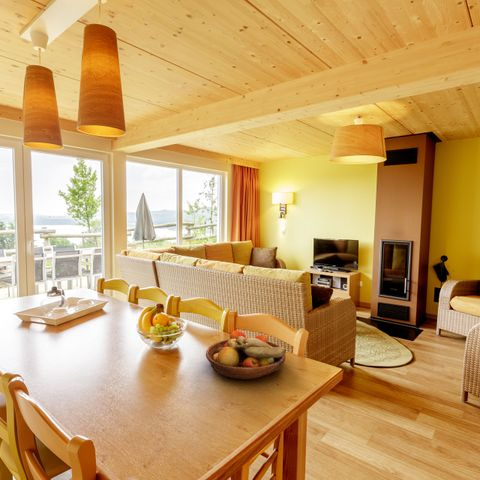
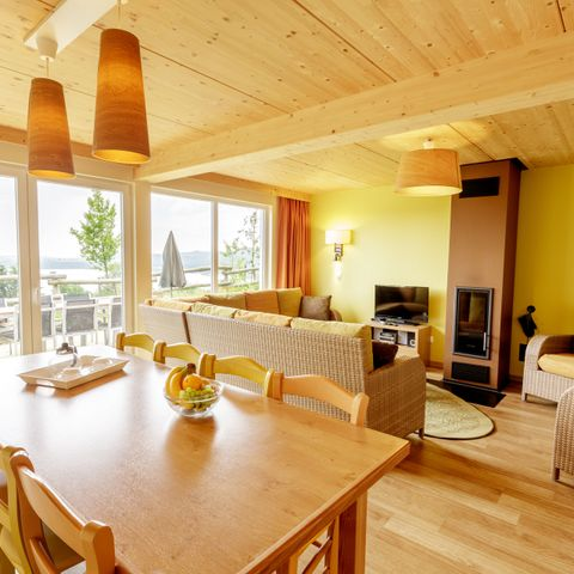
- fruit bowl (246, 348)
